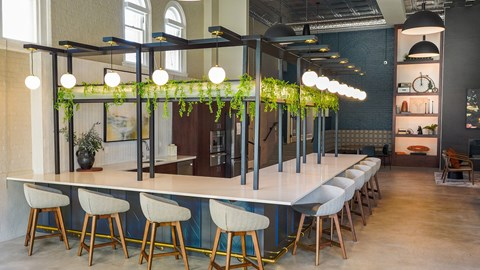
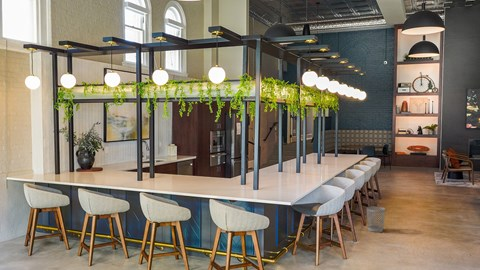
+ wastebasket (375, 218)
